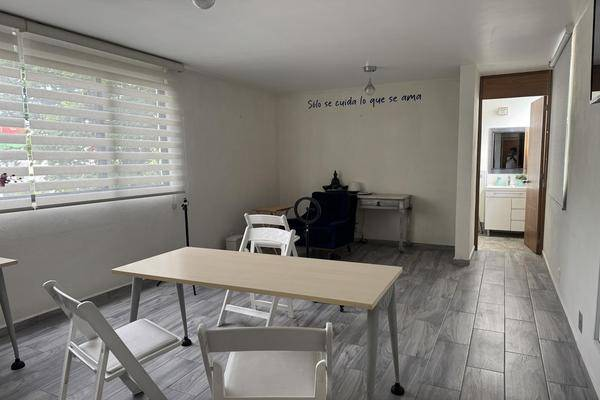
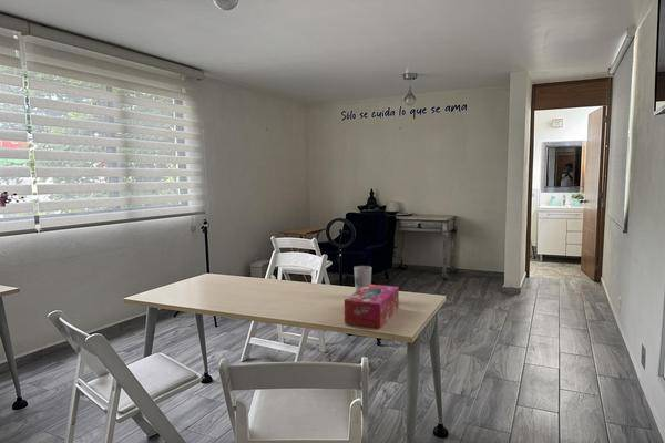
+ cup (362, 281)
+ tissue box (372, 303)
